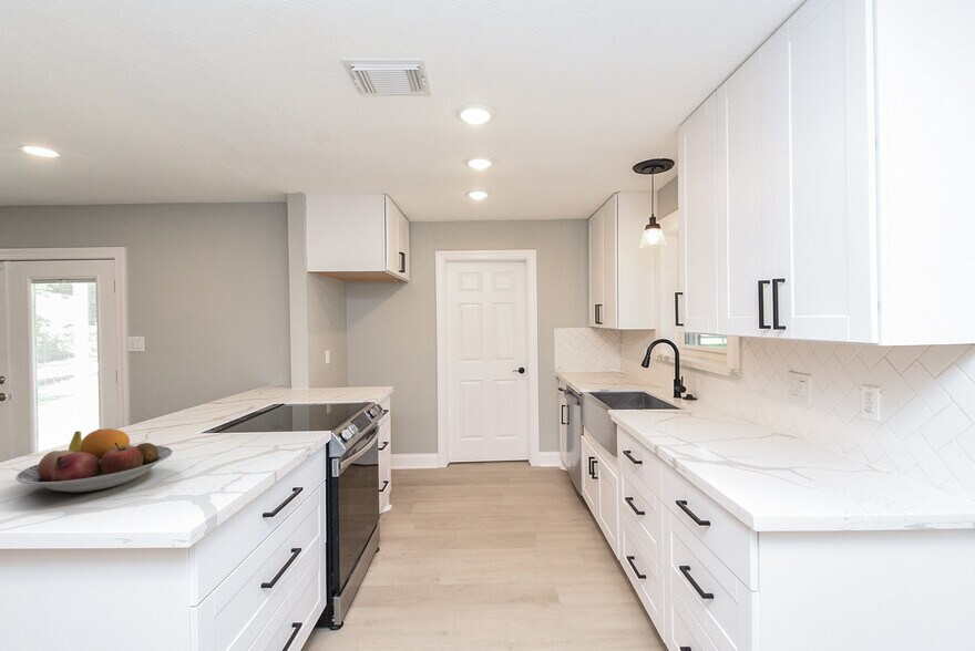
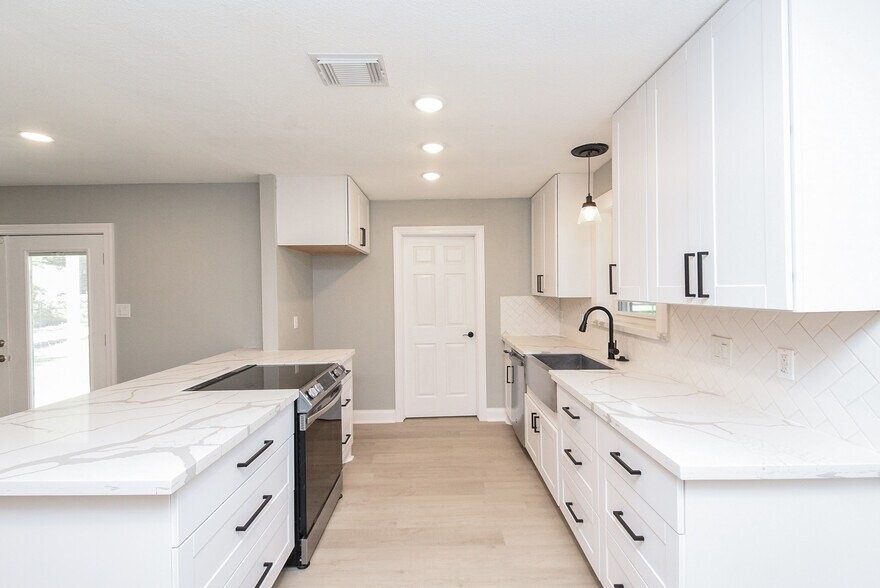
- fruit bowl (101, 456)
